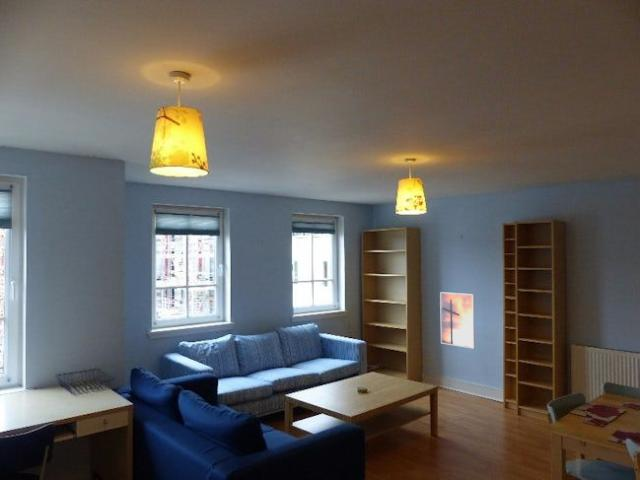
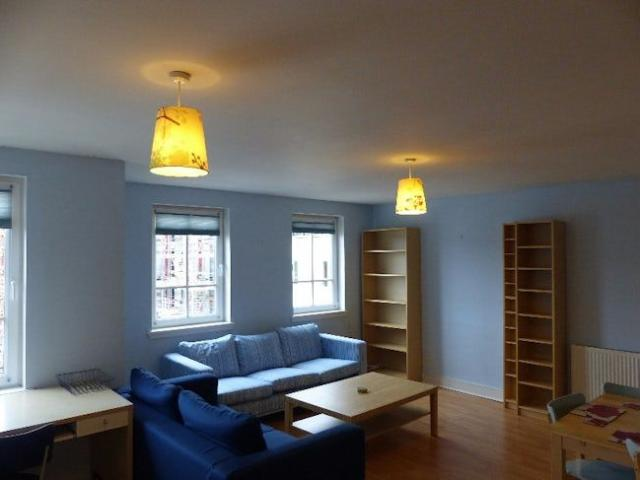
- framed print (456, 319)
